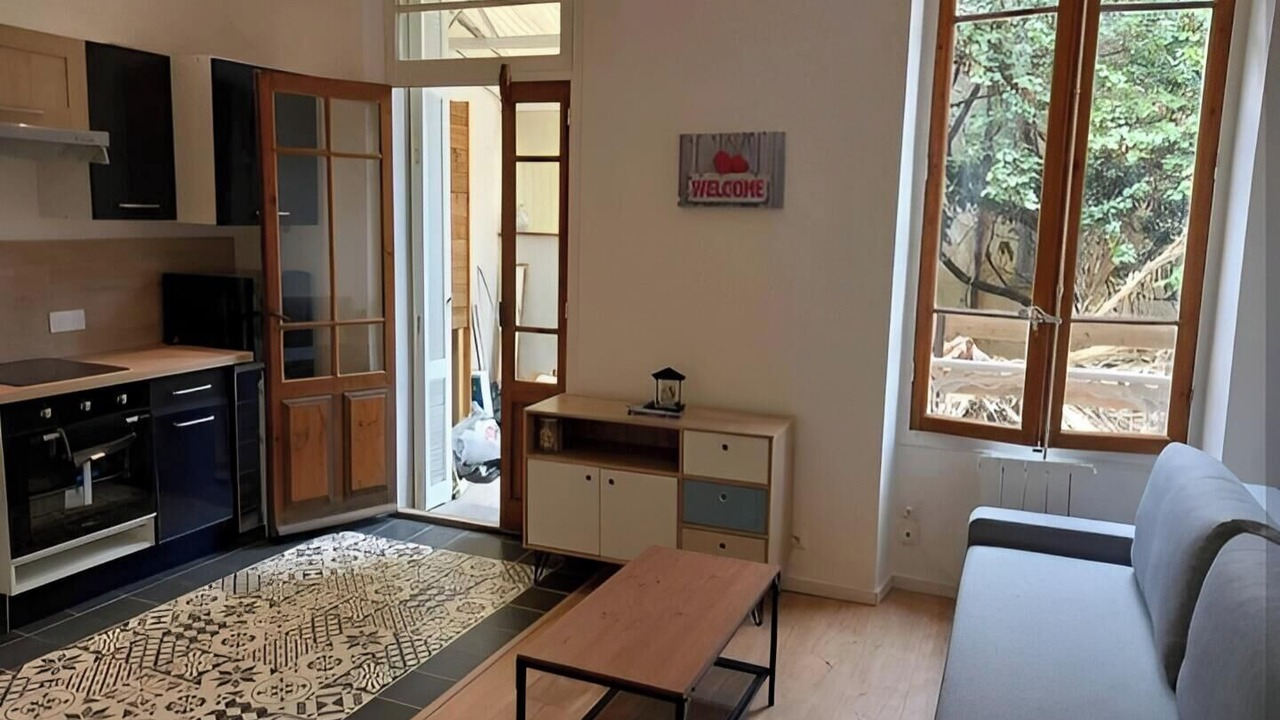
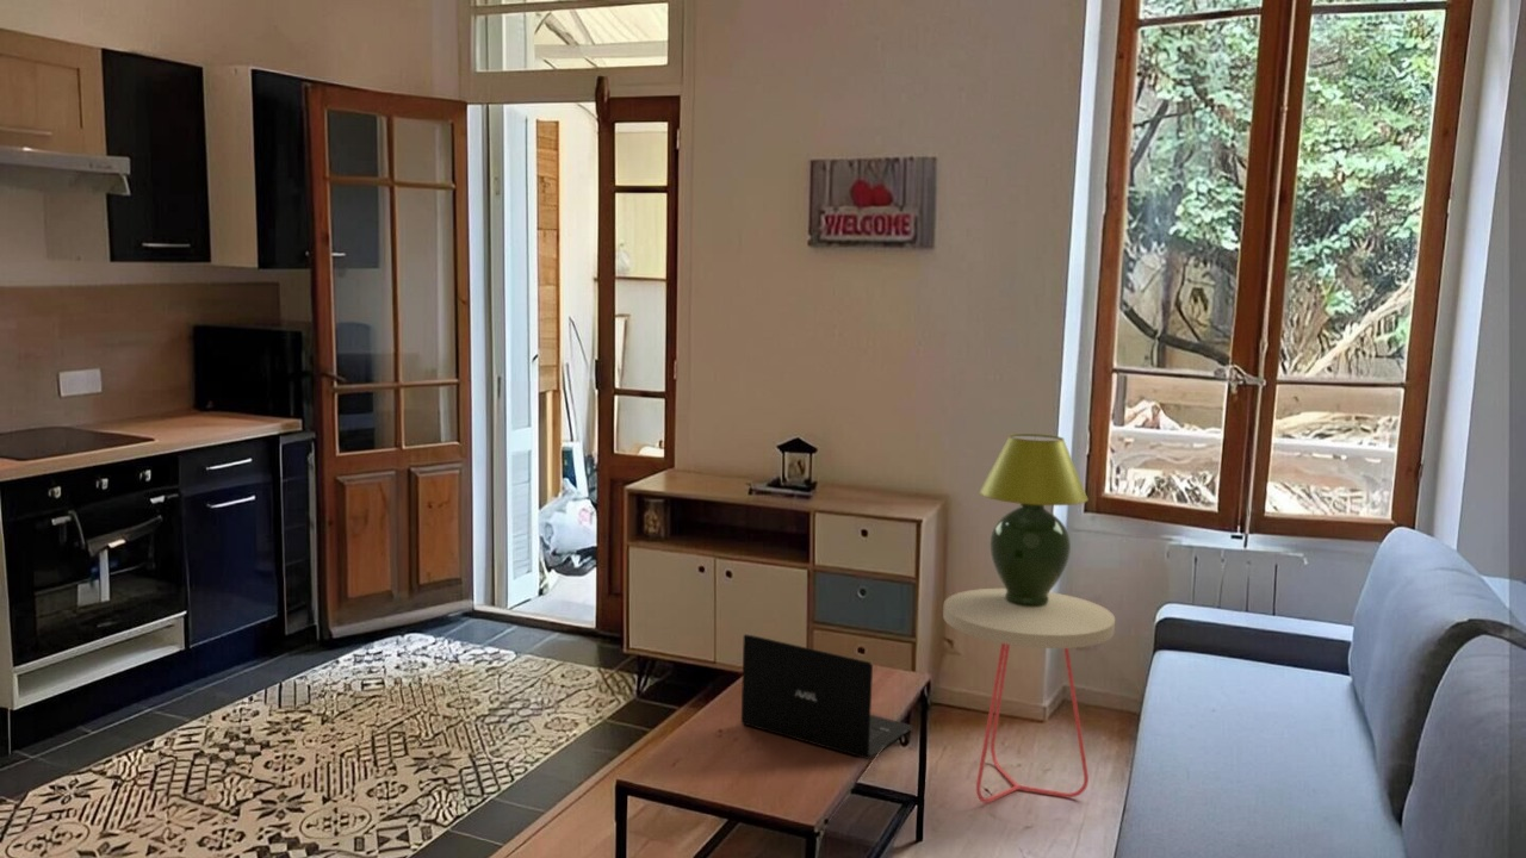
+ laptop (827, 682)
+ table lamp (1031, 518)
+ side table (1001, 695)
